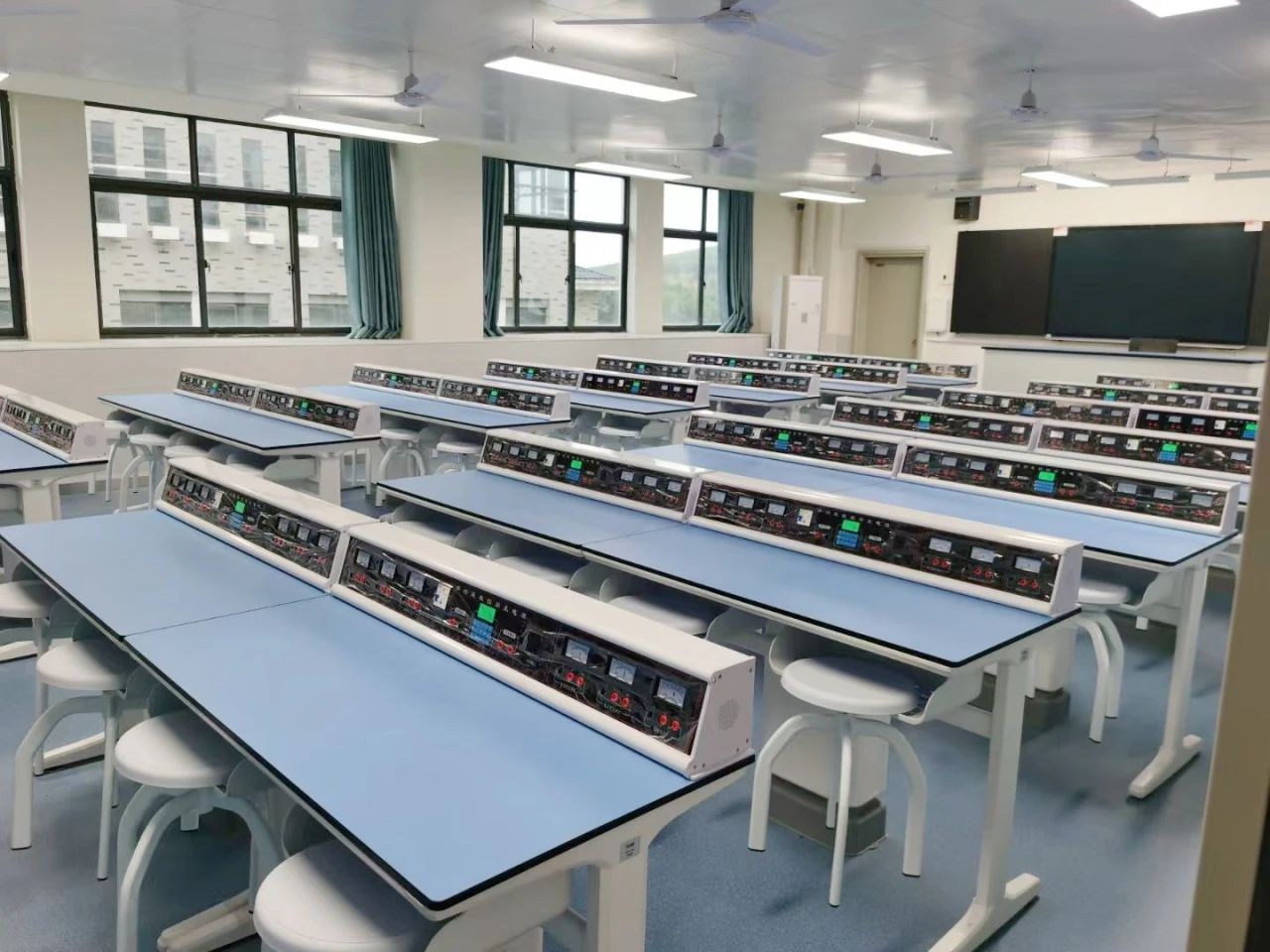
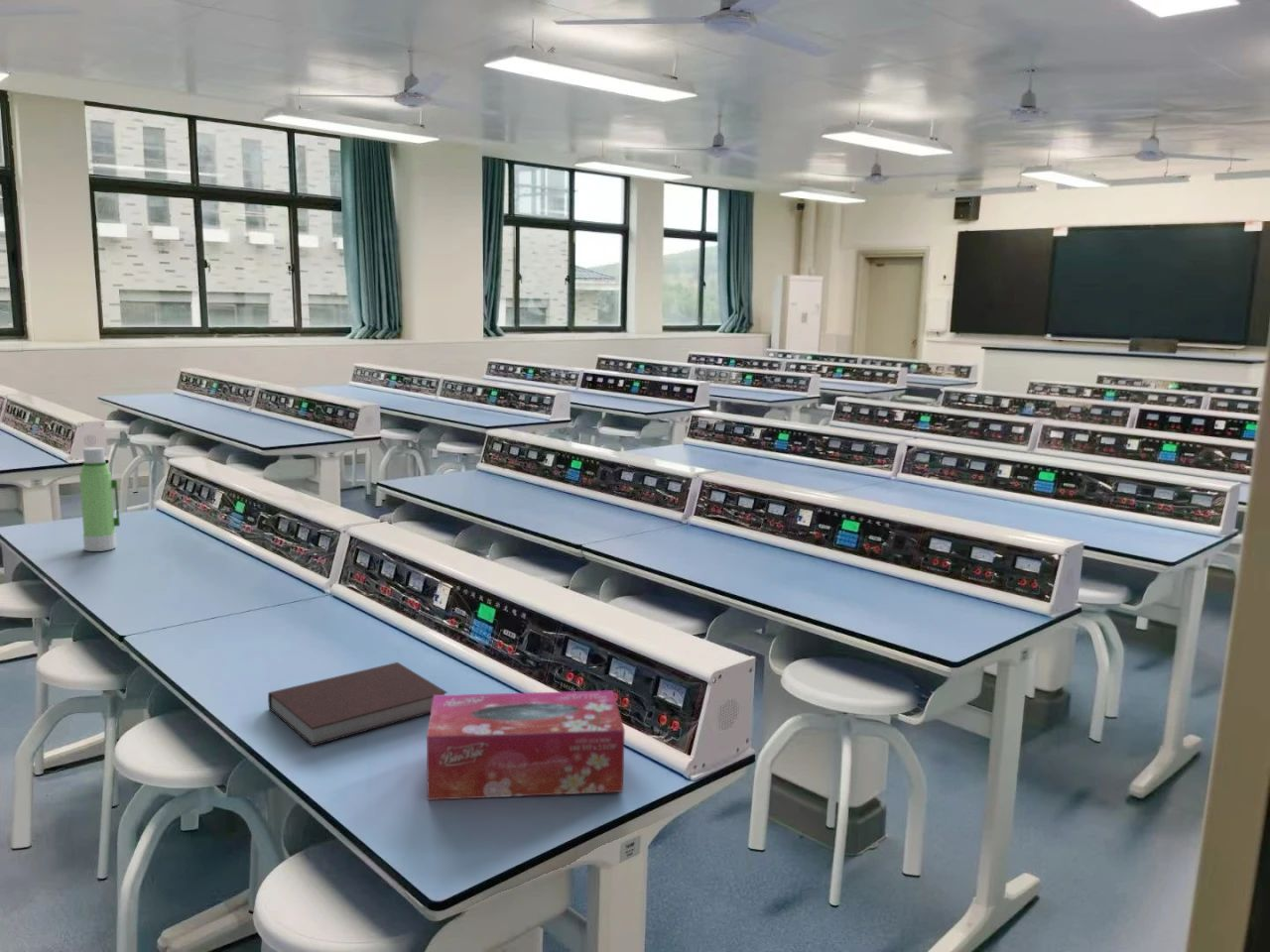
+ notebook (358, 700)
+ tissue box (525, 742)
+ water bottle (98, 498)
